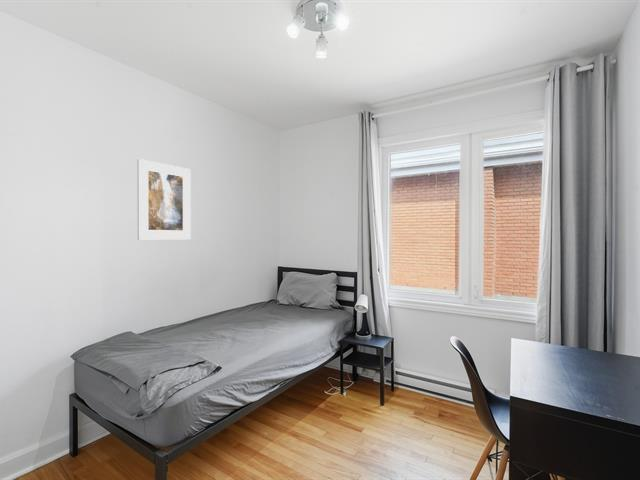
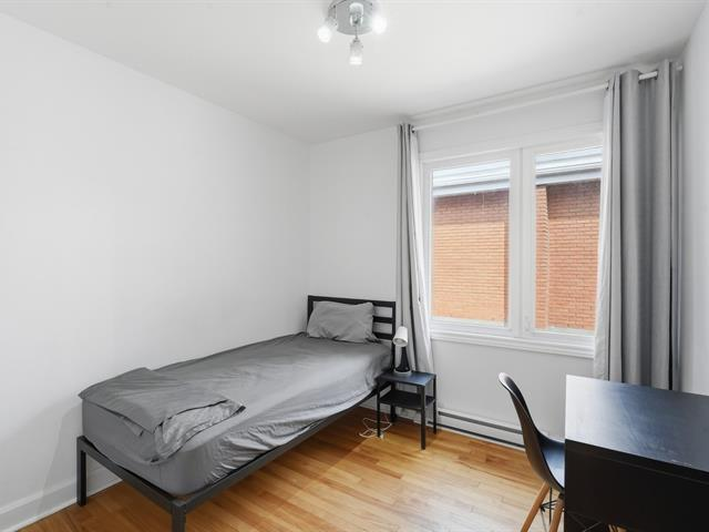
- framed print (165, 202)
